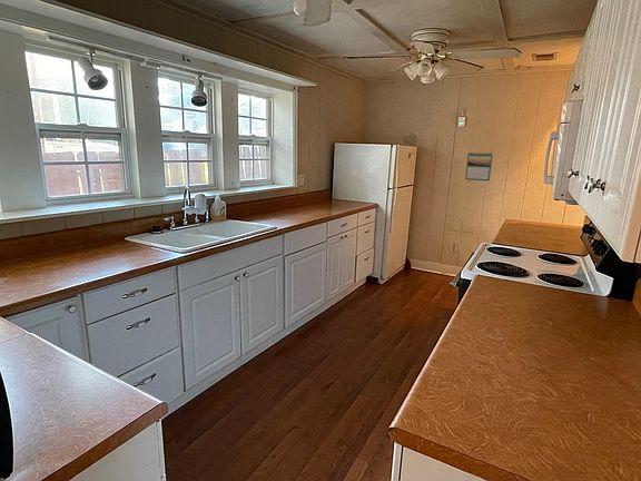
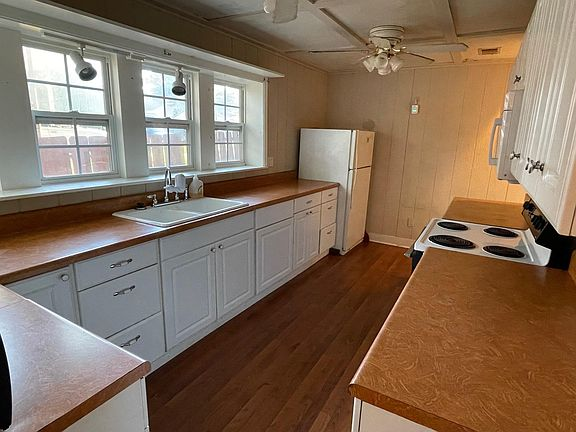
- calendar (479, 166)
